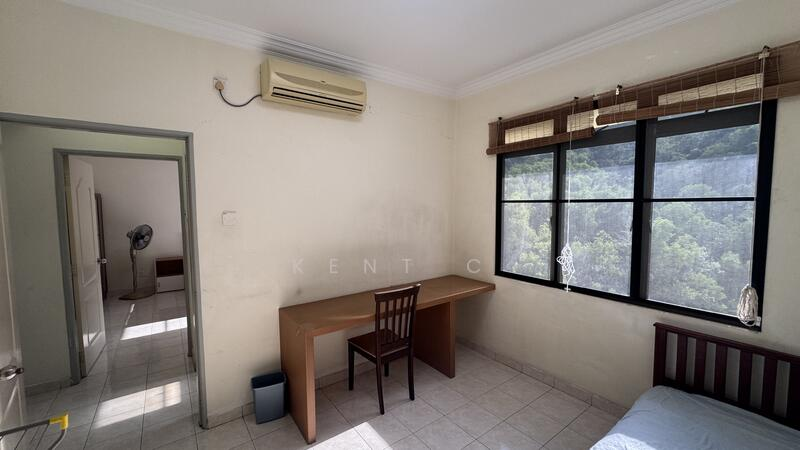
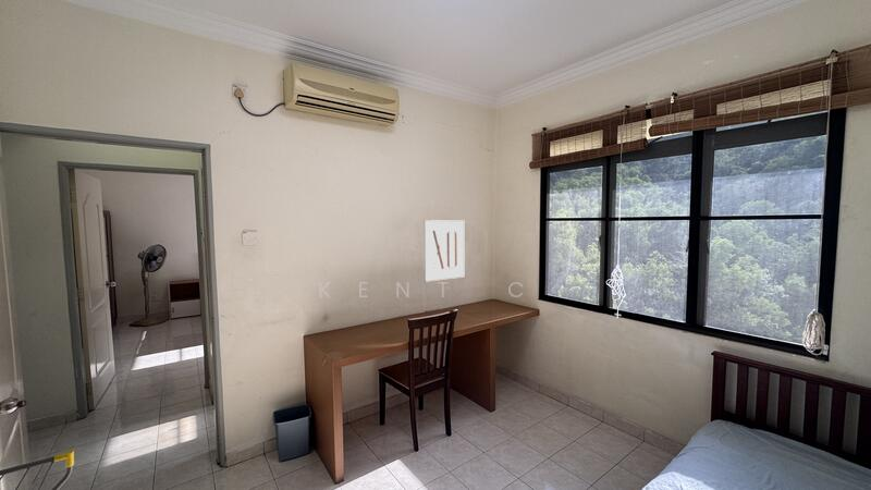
+ wall art (444, 249)
